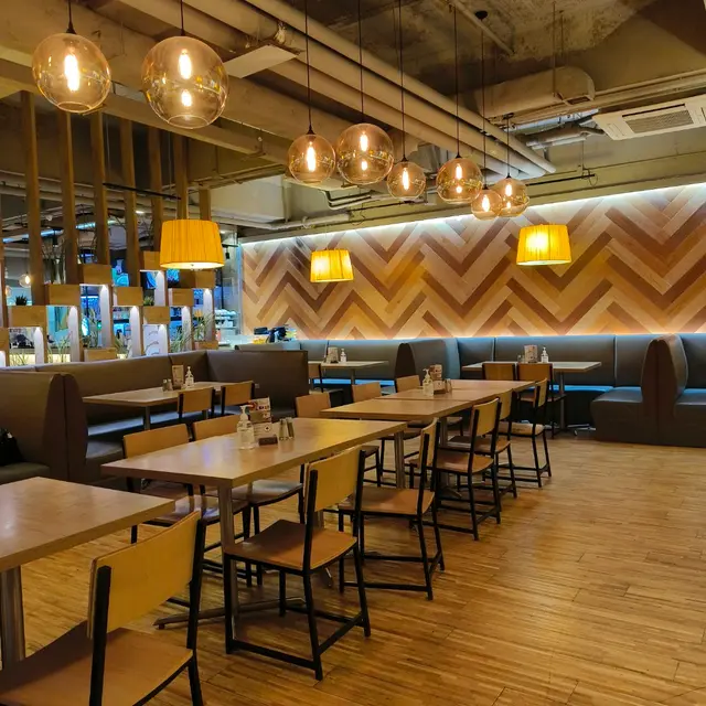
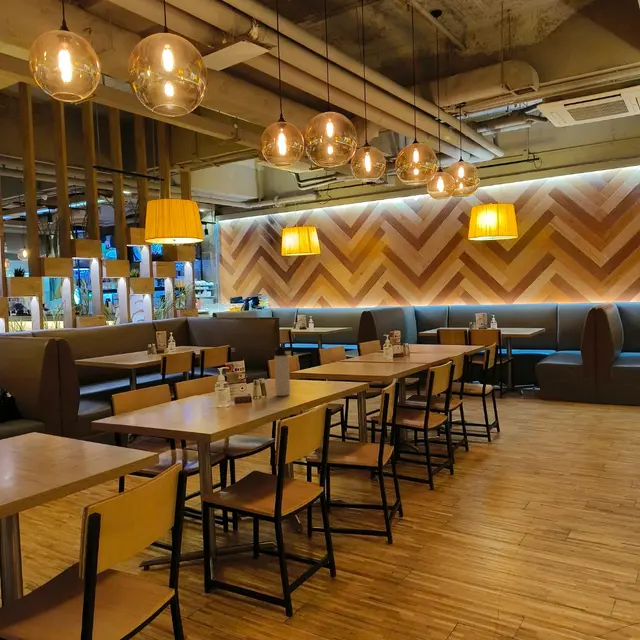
+ thermos bottle (284, 370)
